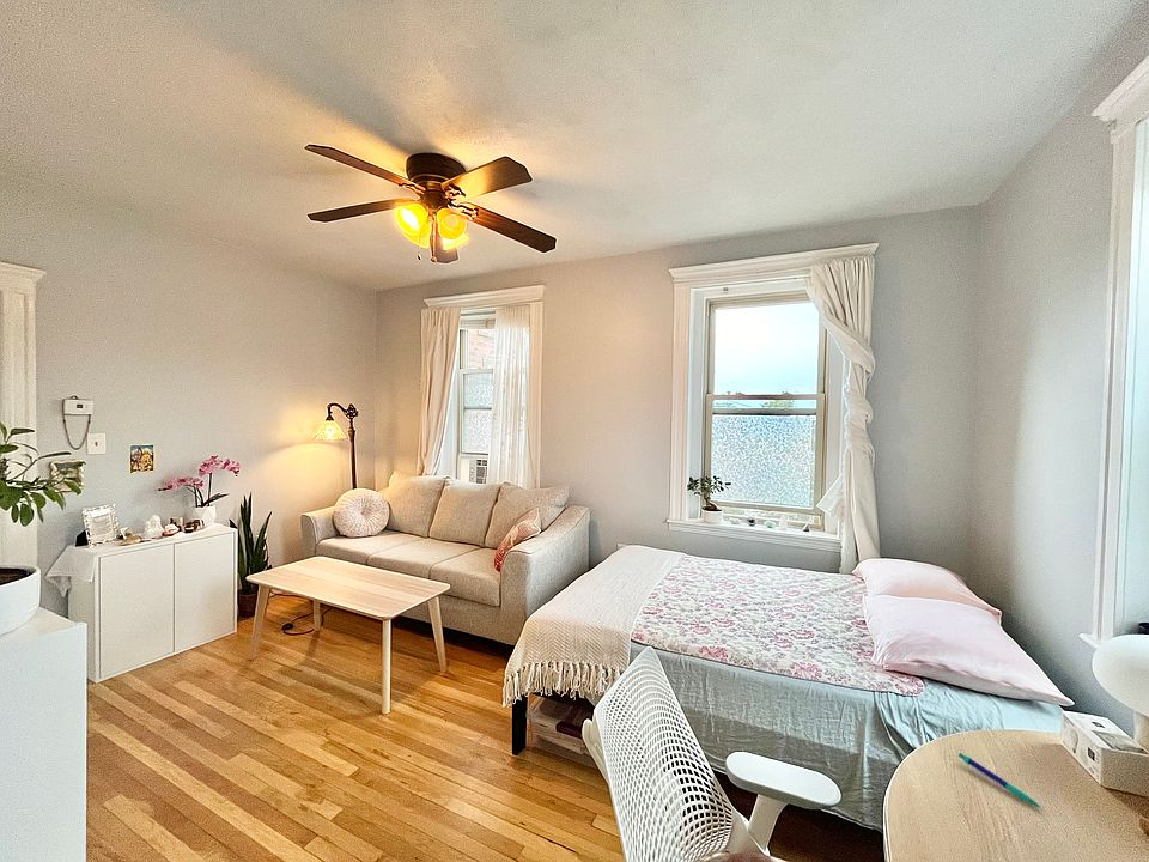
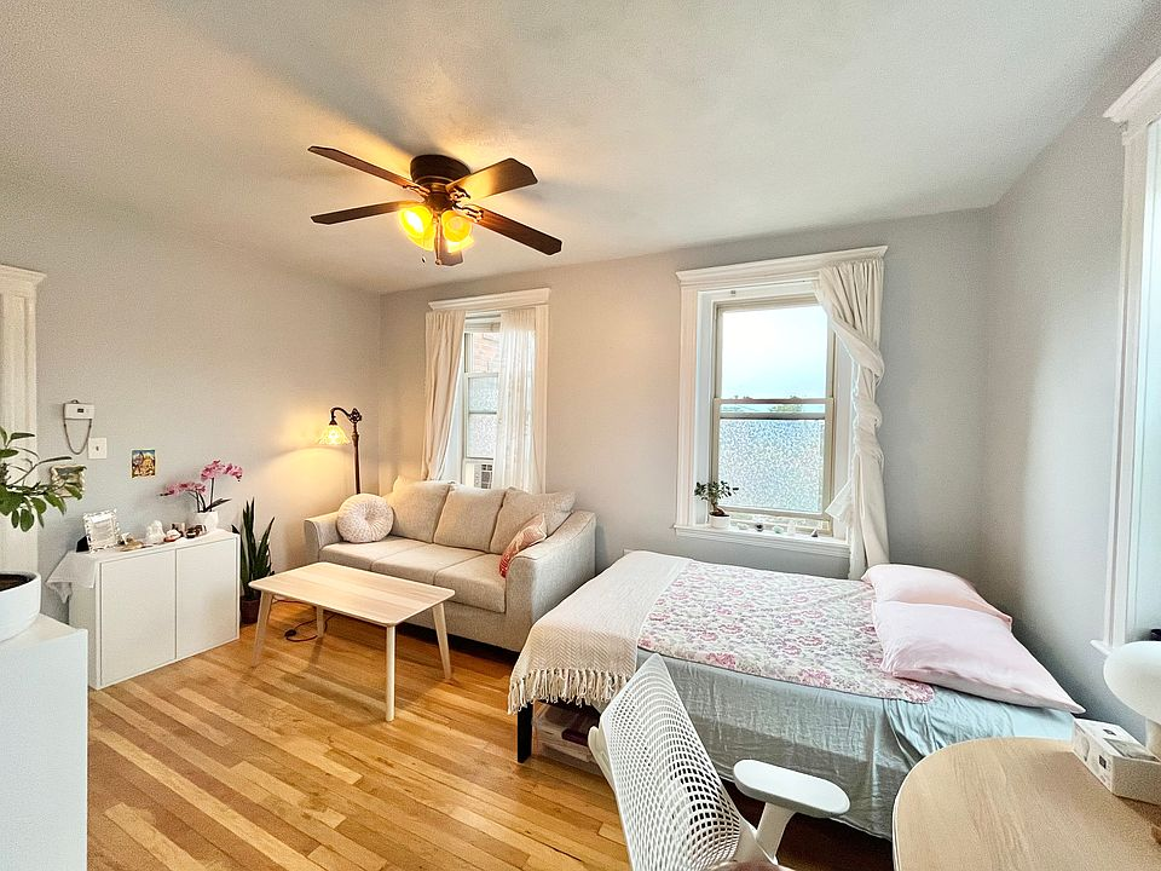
- pen (997, 778)
